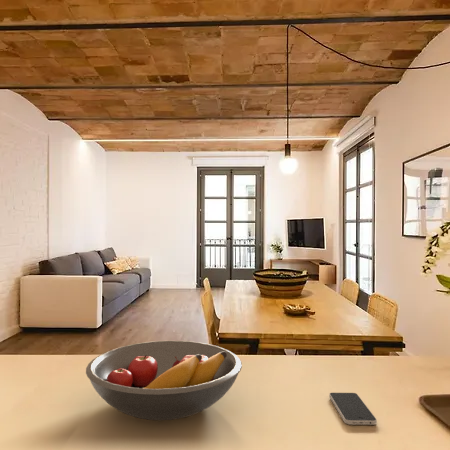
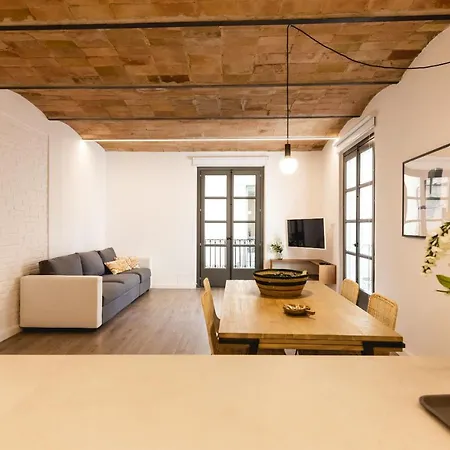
- fruit bowl (165, 377)
- smartphone (351, 407)
